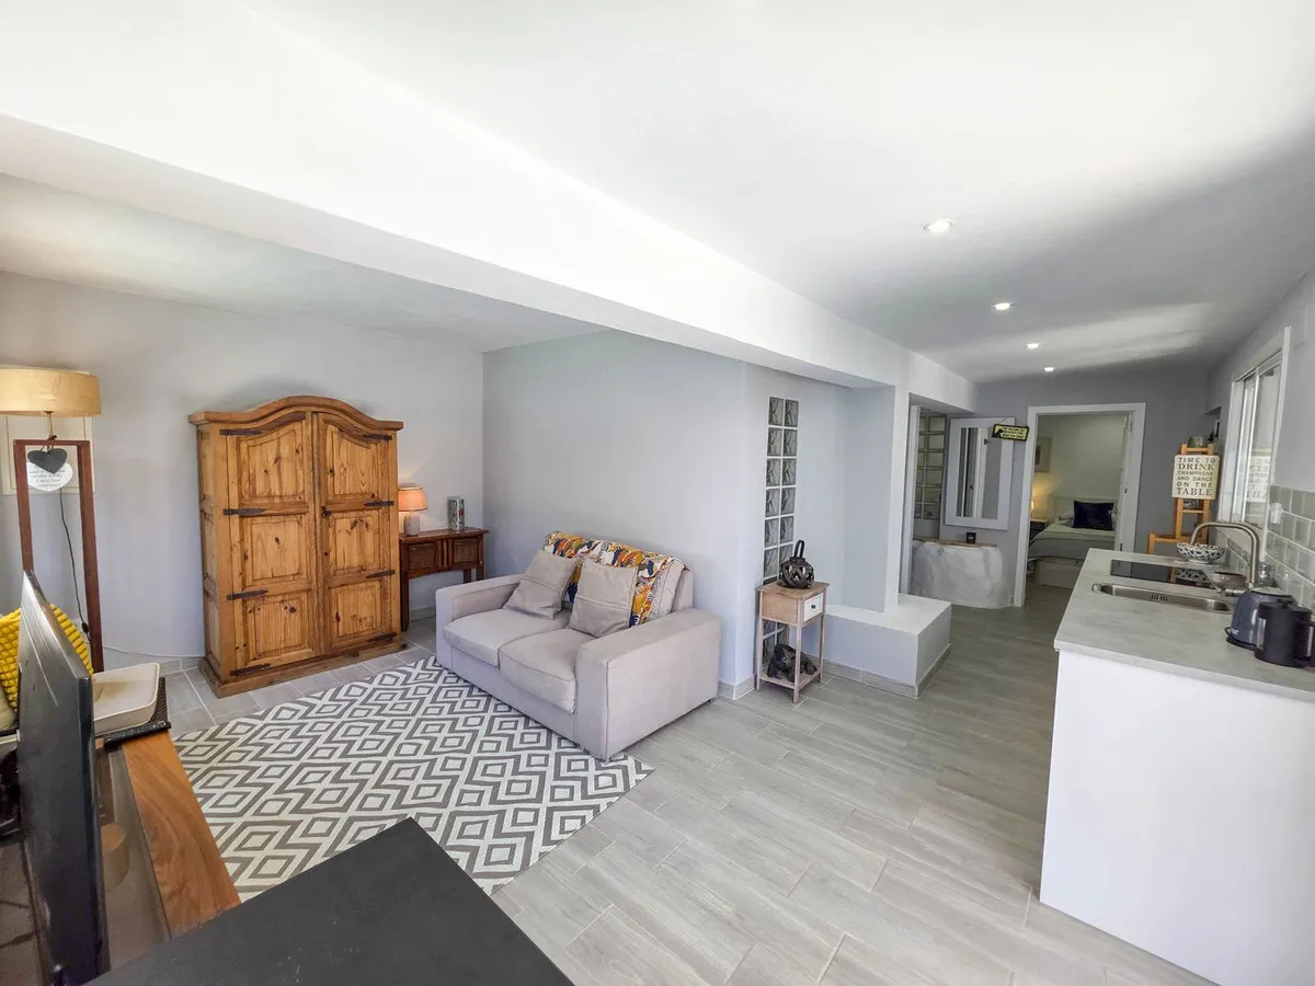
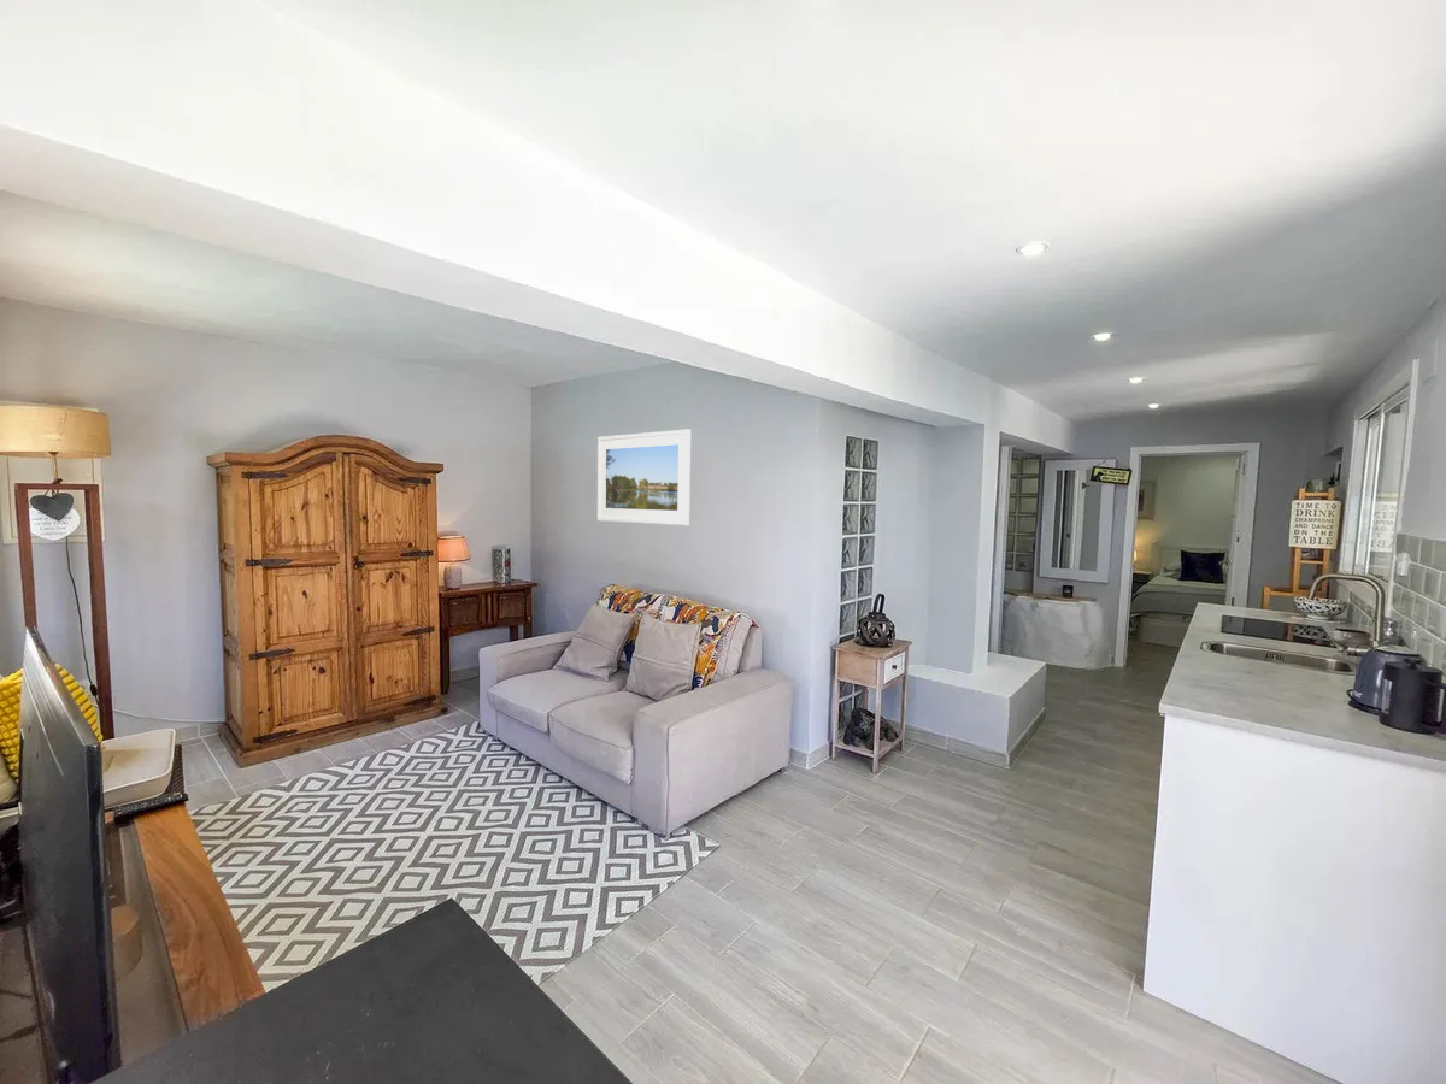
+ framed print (640, 478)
